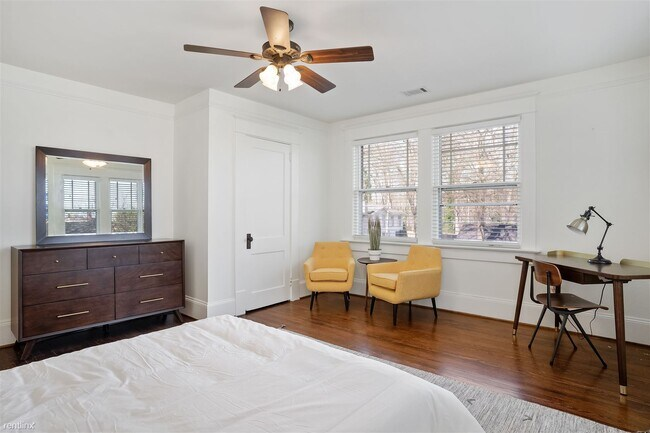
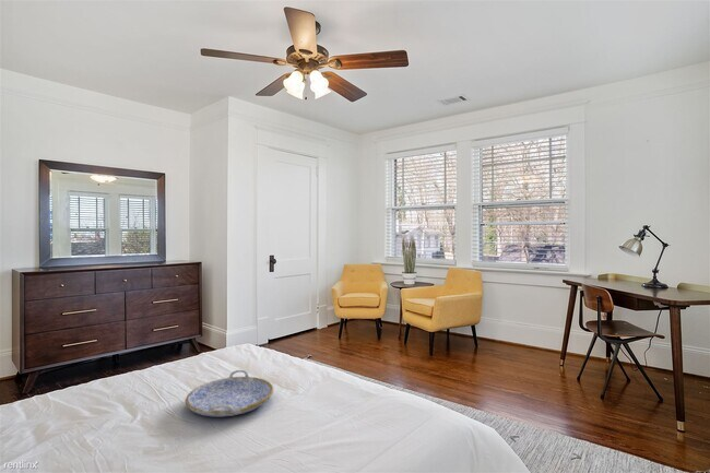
+ serving tray (230, 393)
